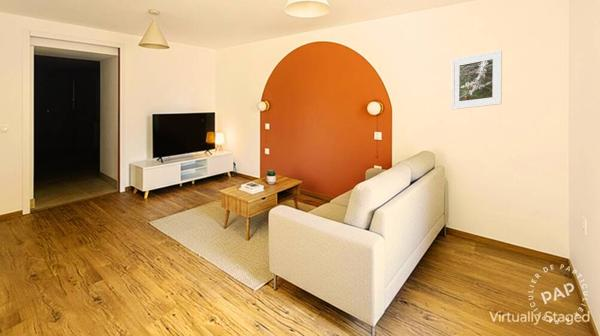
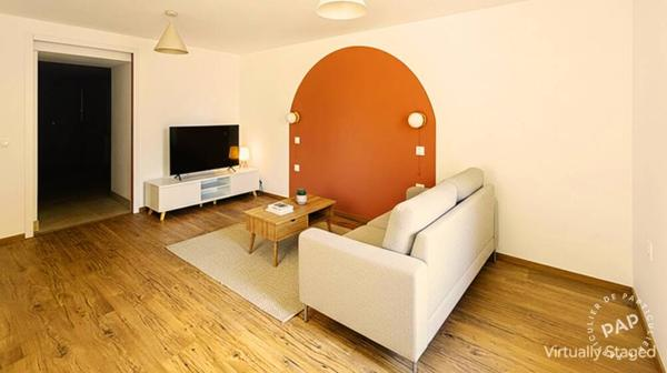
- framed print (475, 80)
